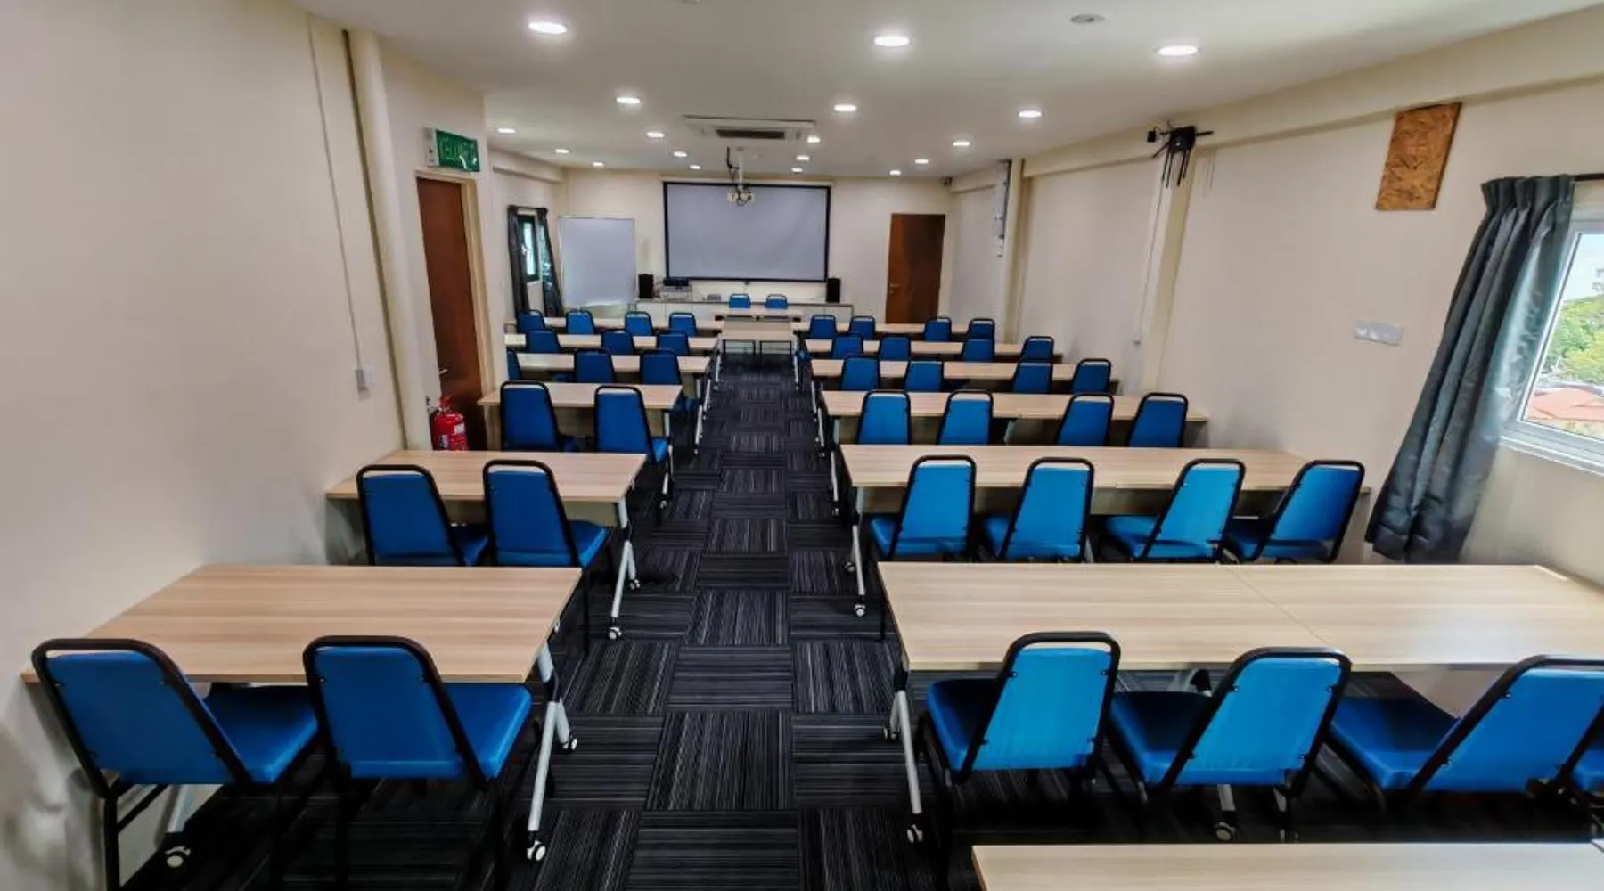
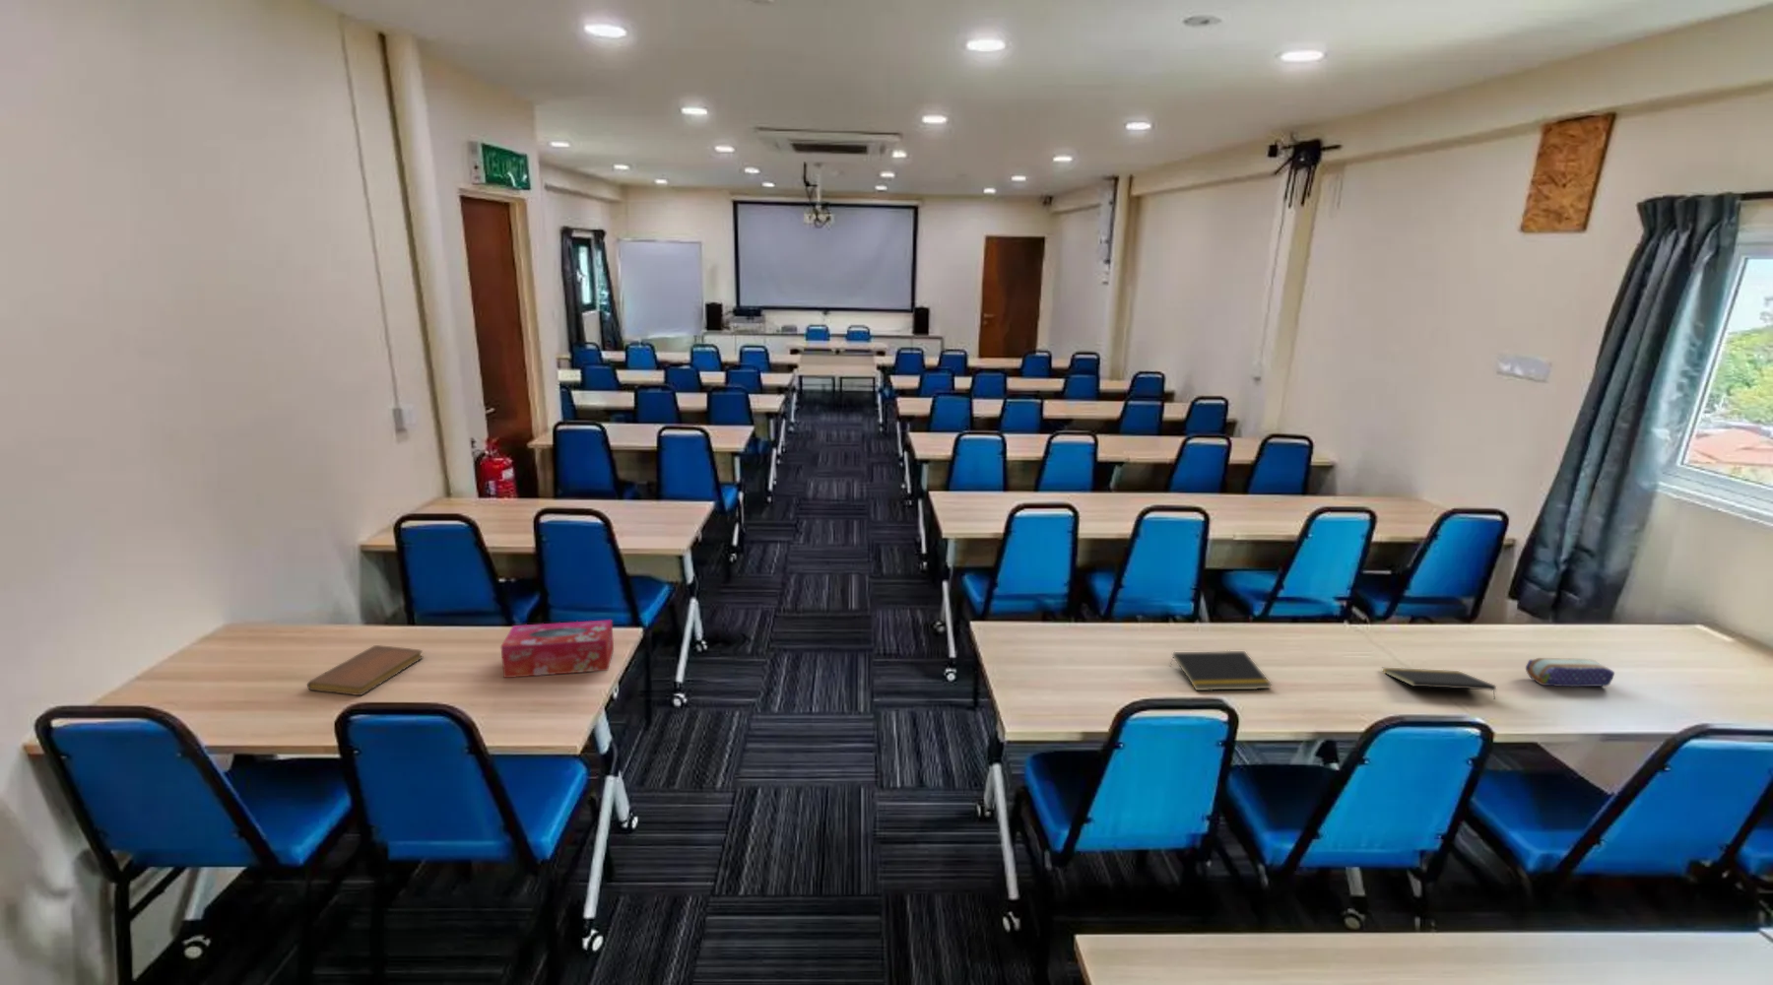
+ notepad (1436, 678)
+ pencil case (1568, 672)
+ notepad (1220, 670)
+ notebook (367, 668)
+ tissue box (559, 647)
